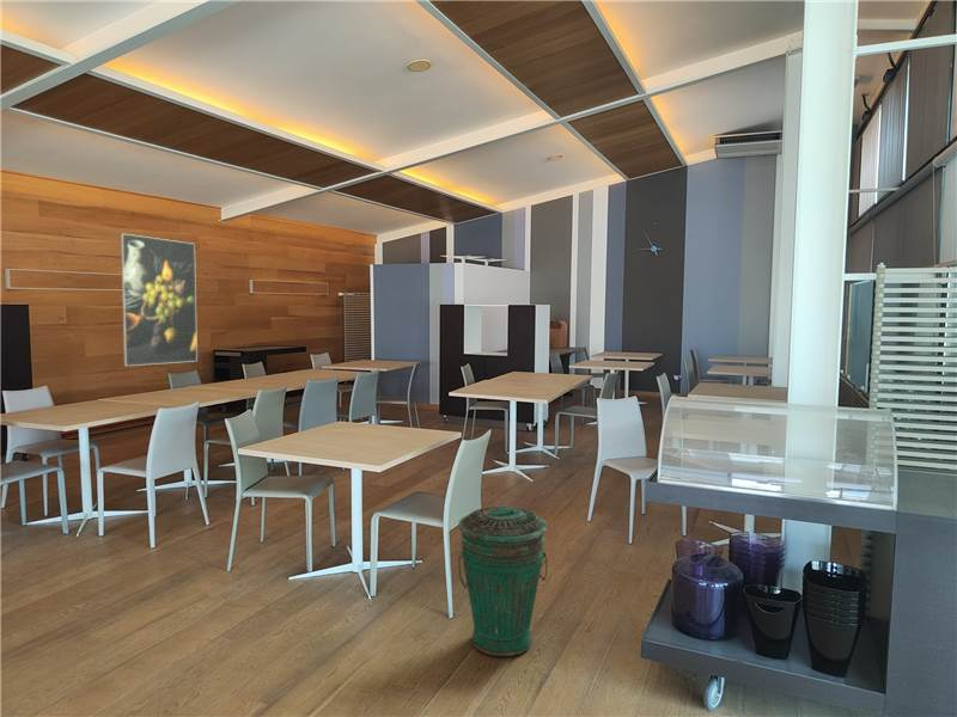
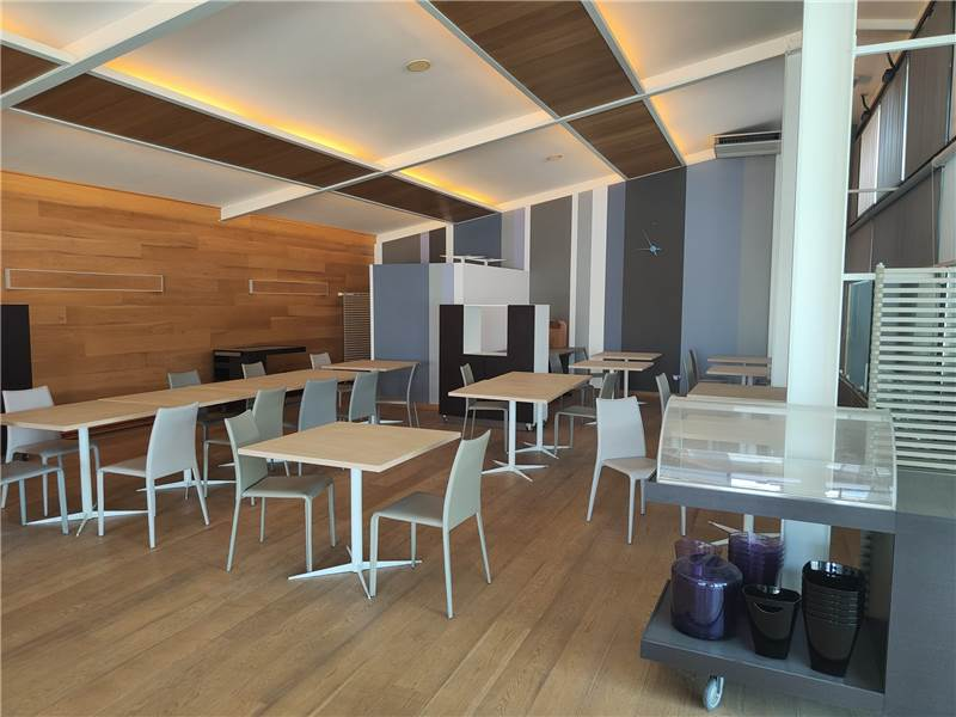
- trash can (501, 574)
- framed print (160, 301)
